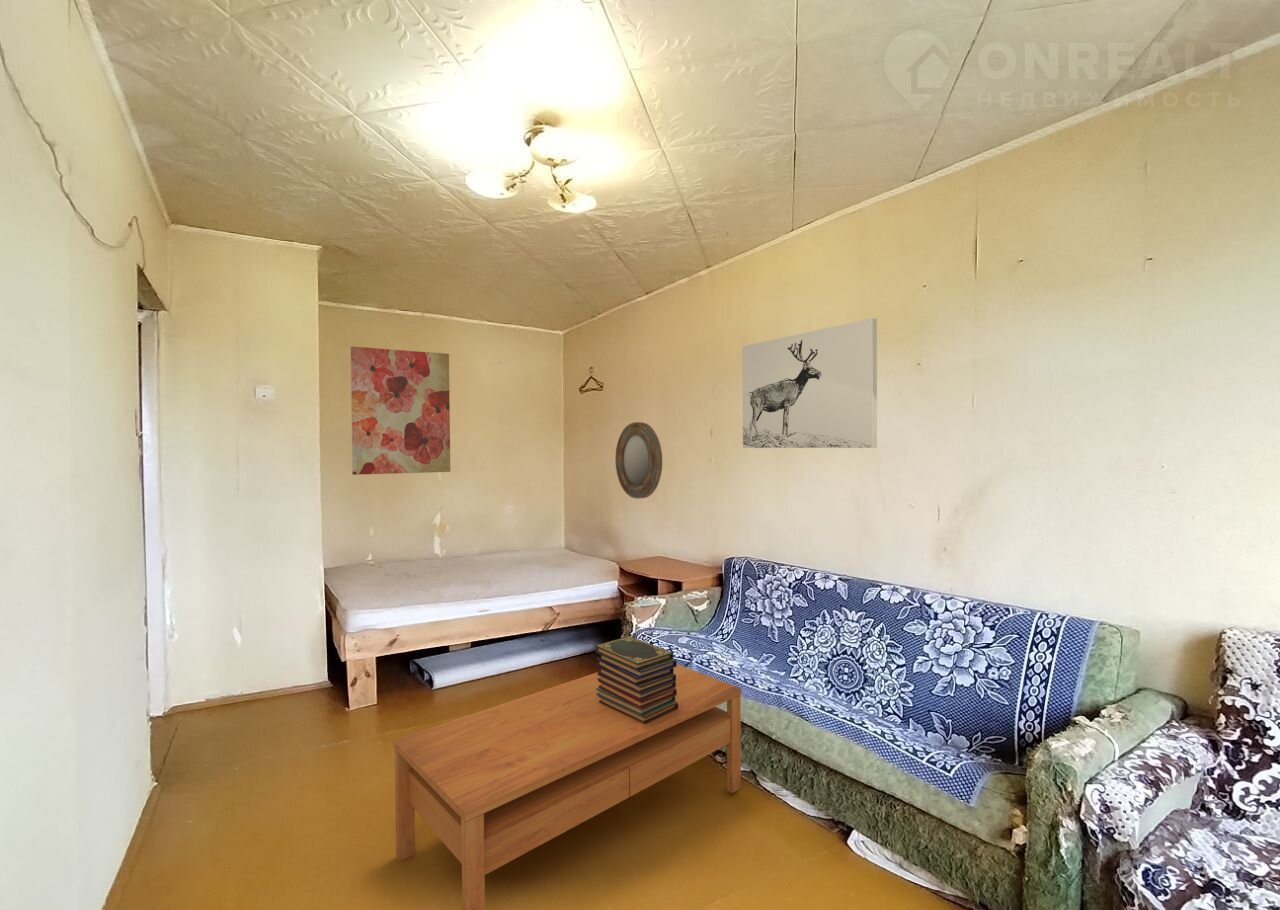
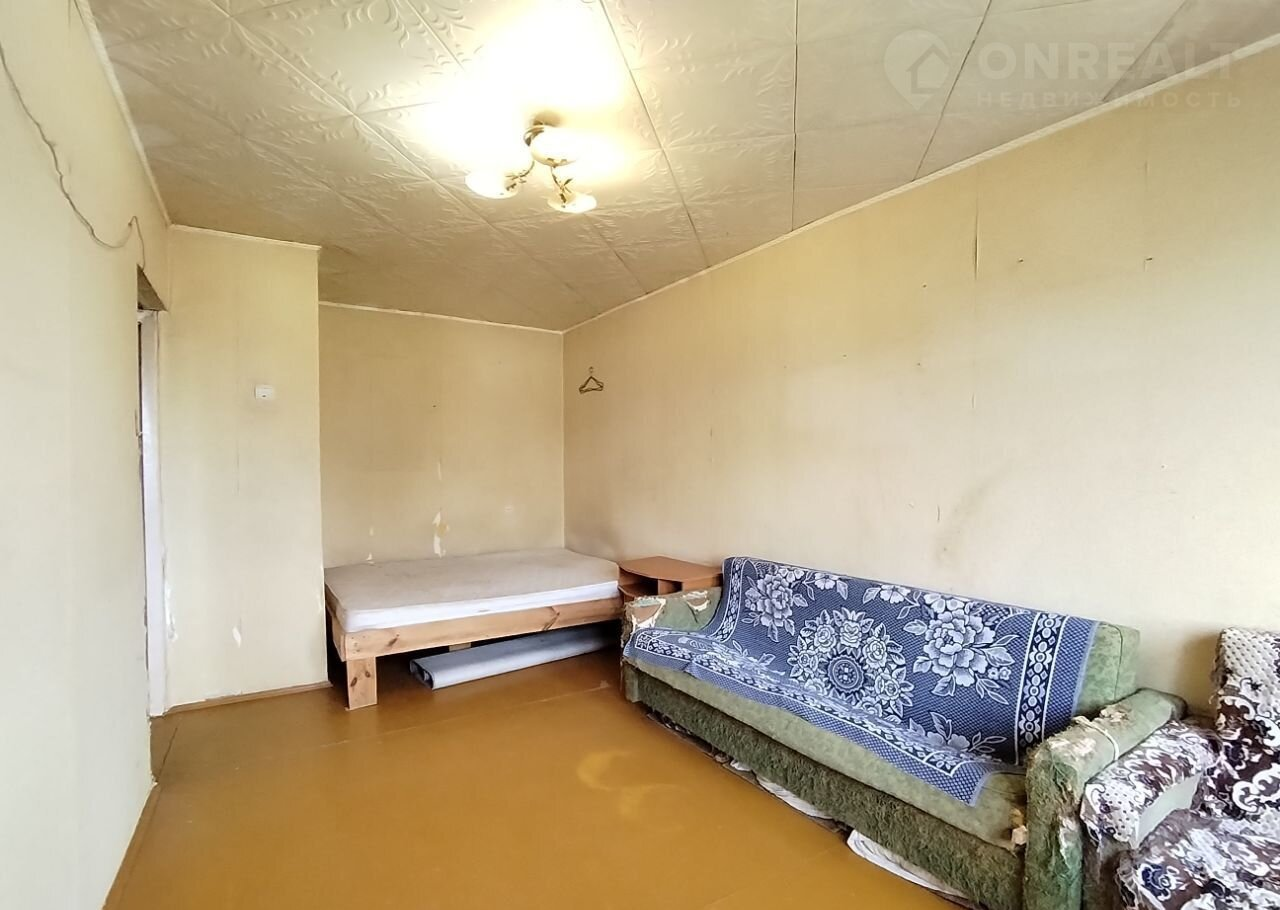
- book stack (635, 676)
- wall art (402, 411)
- wall art (801, 391)
- home mirror (637, 460)
- coffee table (584, 766)
